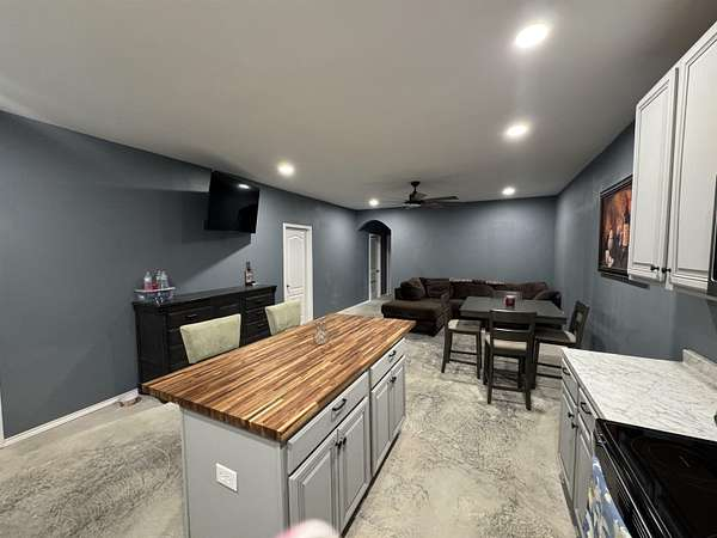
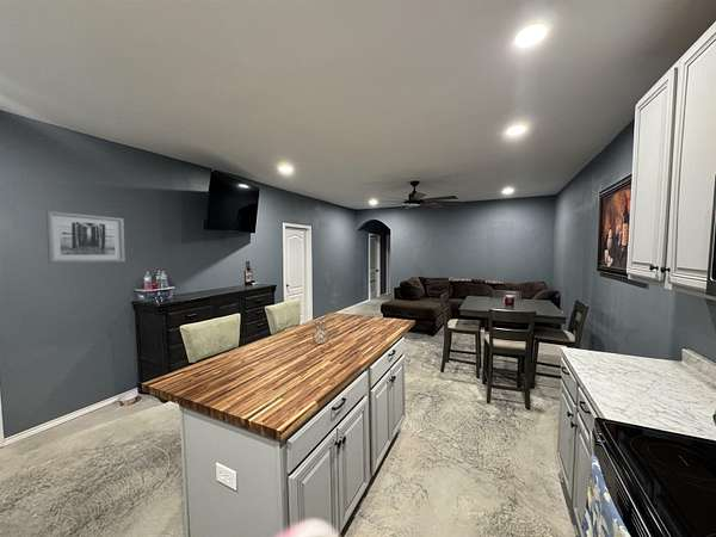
+ wall art (88, 239)
